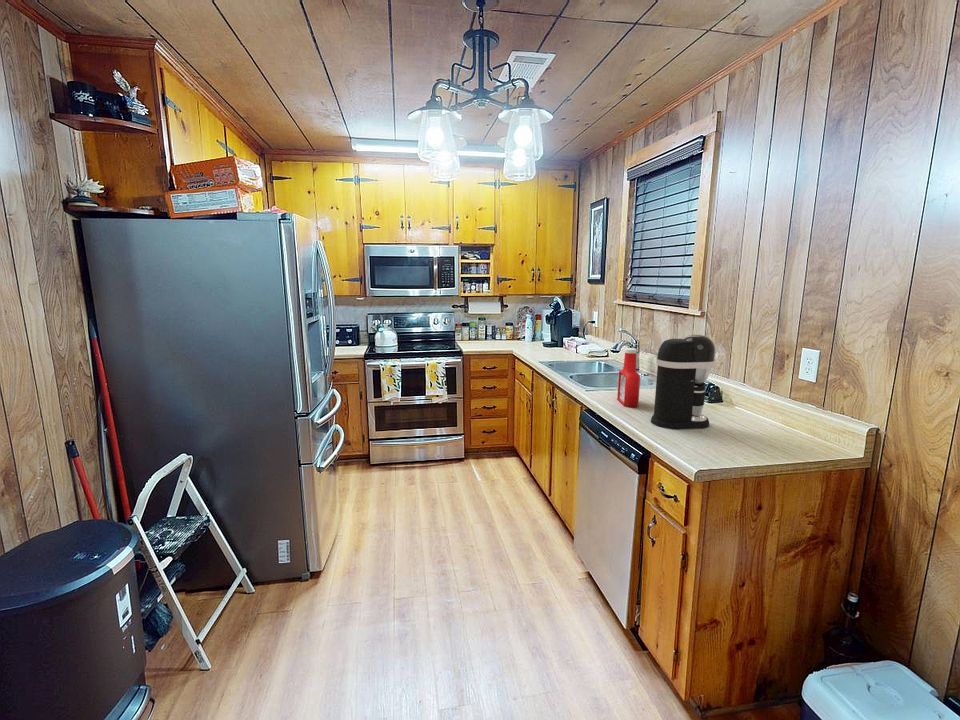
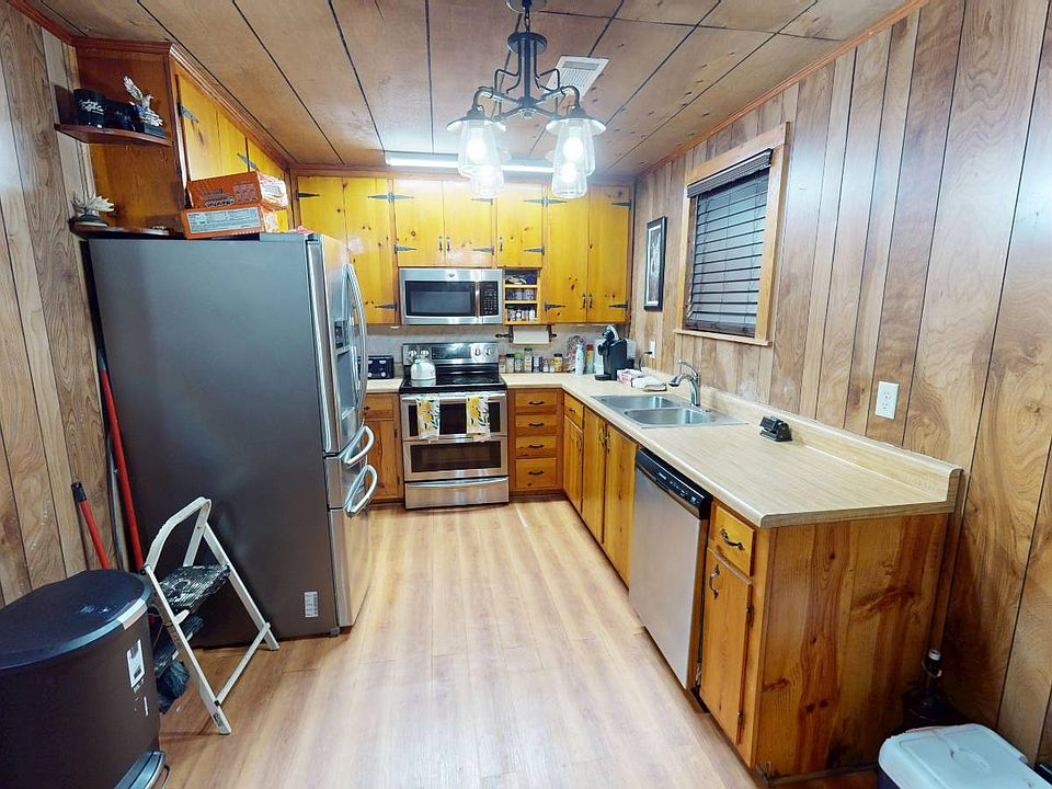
- coffee maker (683, 380)
- soap bottle (629, 376)
